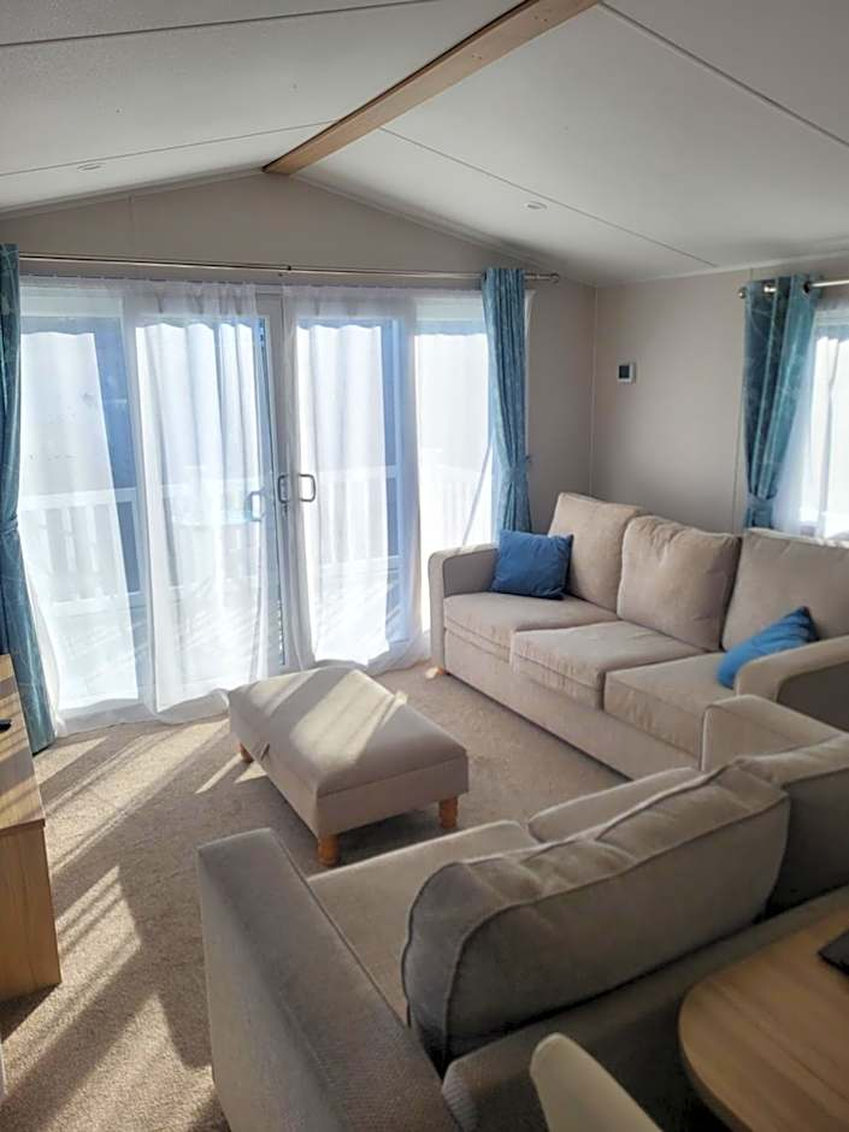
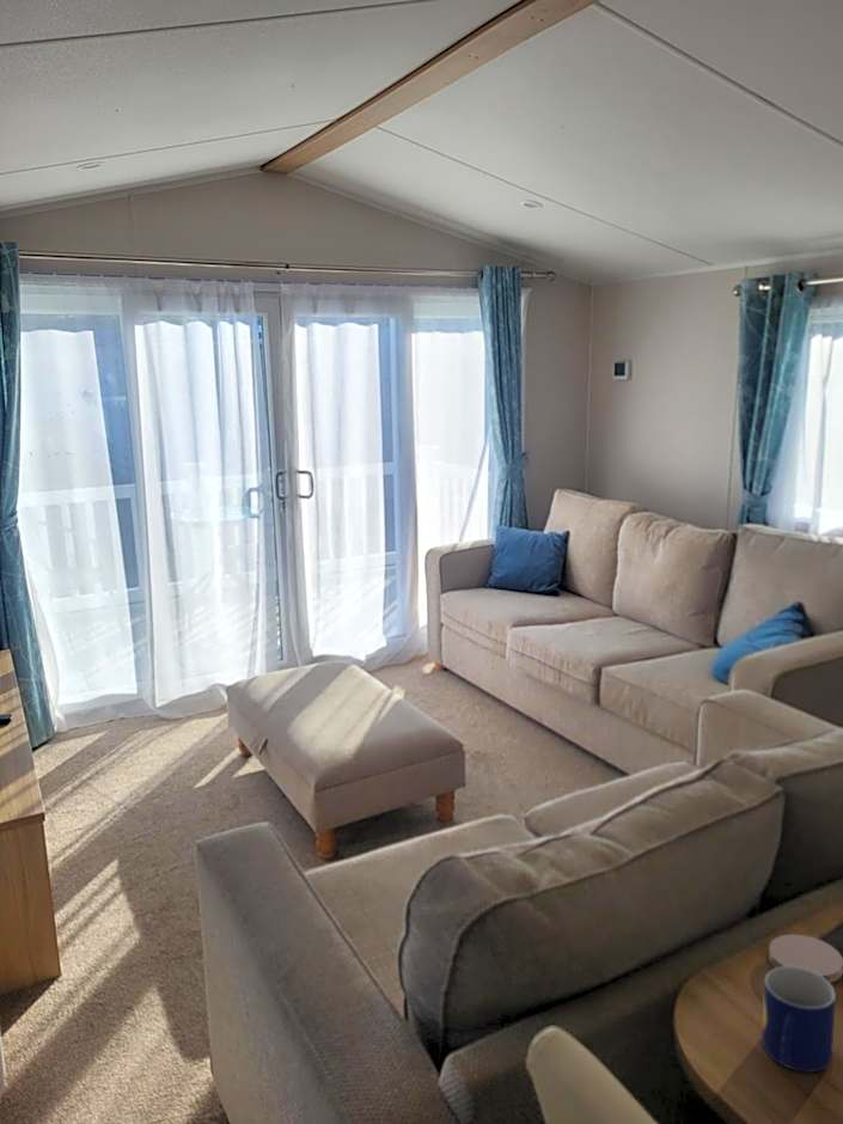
+ mug (794, 1026)
+ coaster (805, 958)
